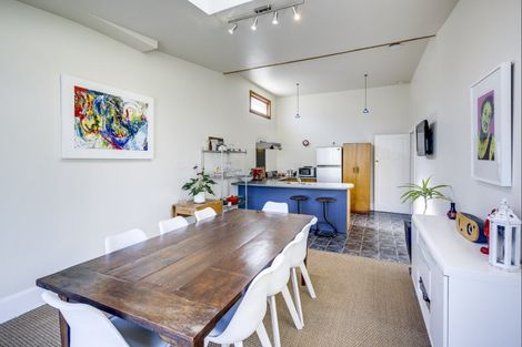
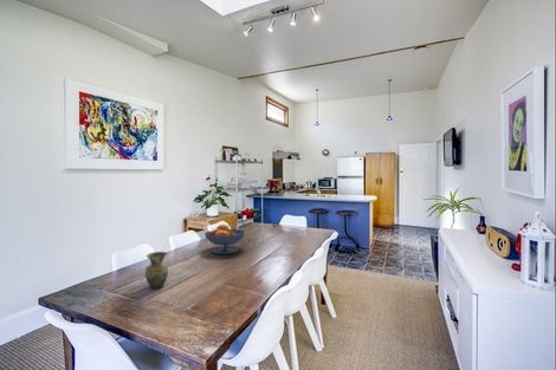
+ vase (156, 270)
+ fruit bowl (225, 238)
